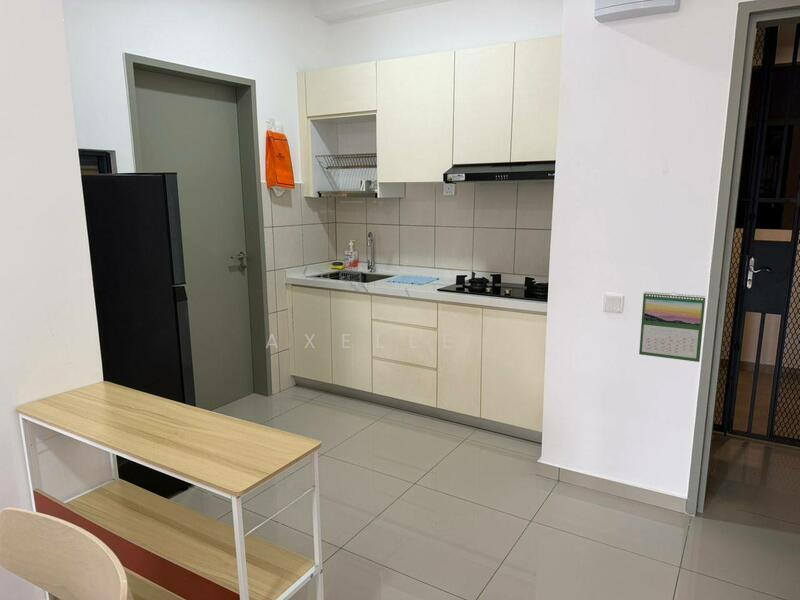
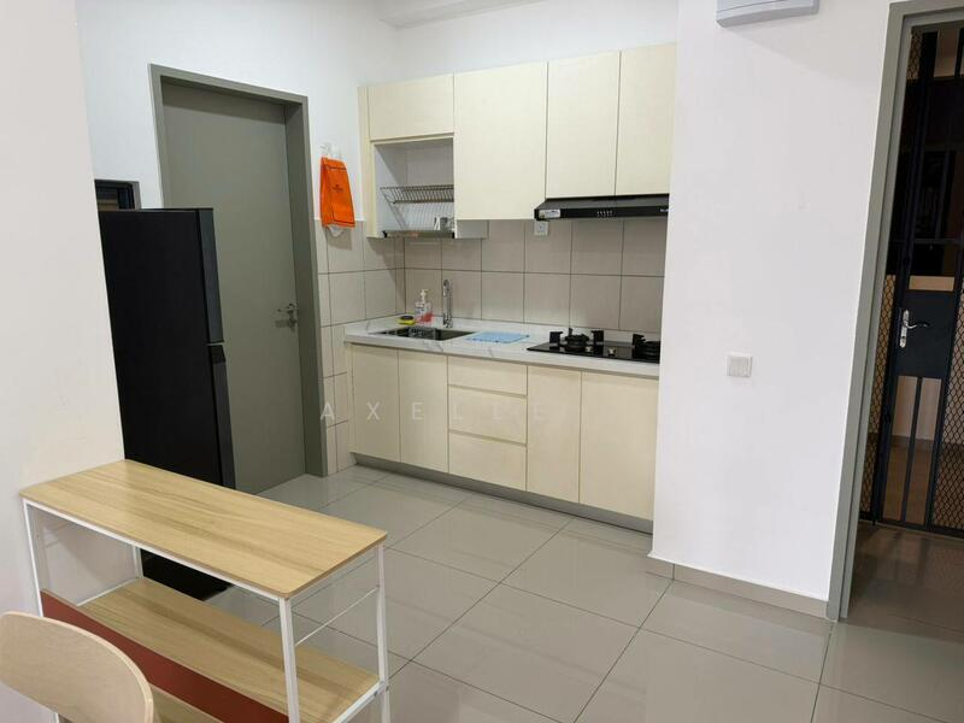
- calendar (671, 325)
